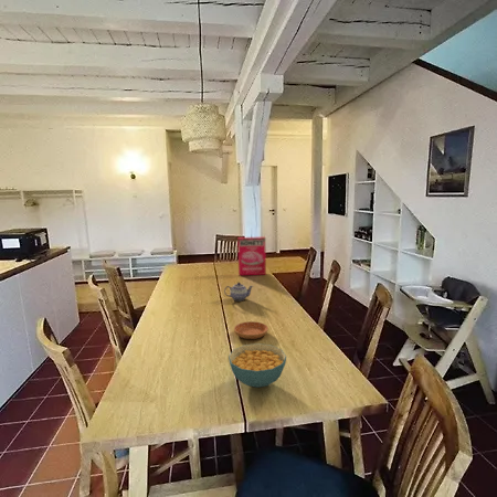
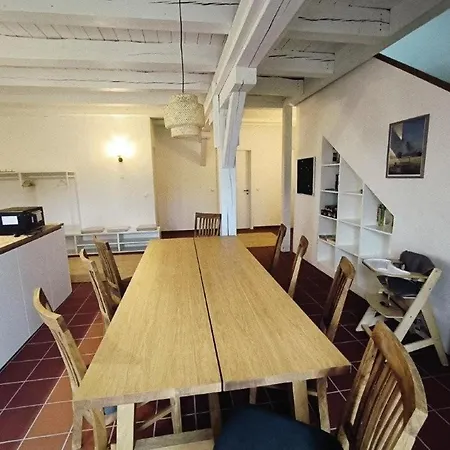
- cereal box (252, 255)
- saucer (251, 330)
- cereal bowl (257, 369)
- teapot (239, 290)
